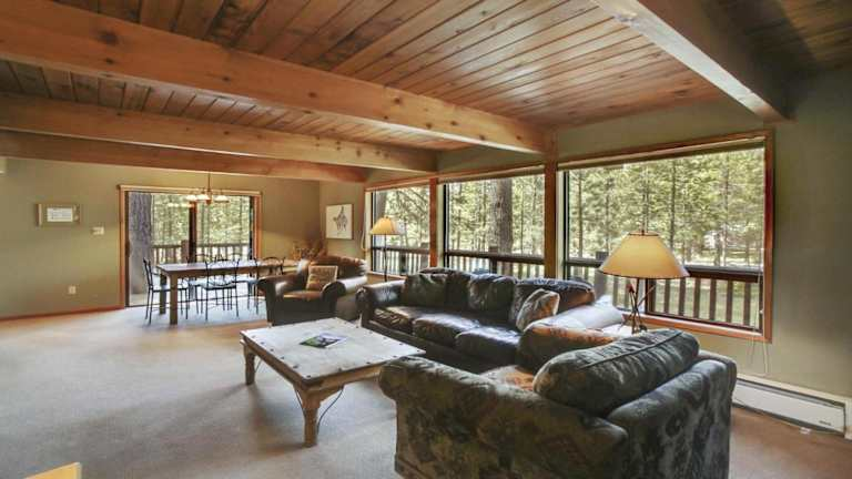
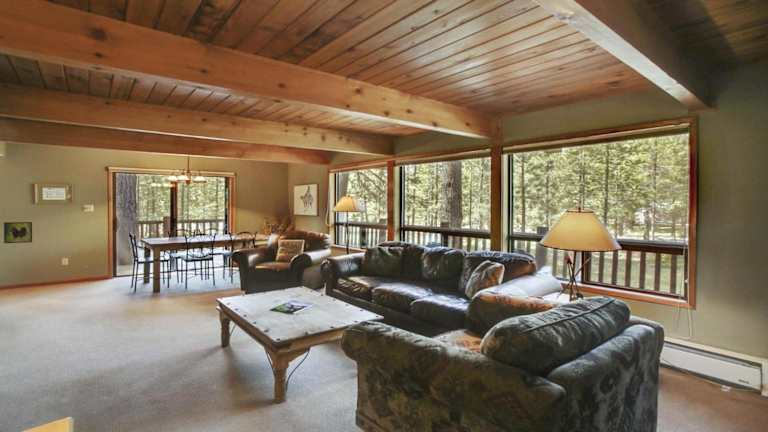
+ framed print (18, 232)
